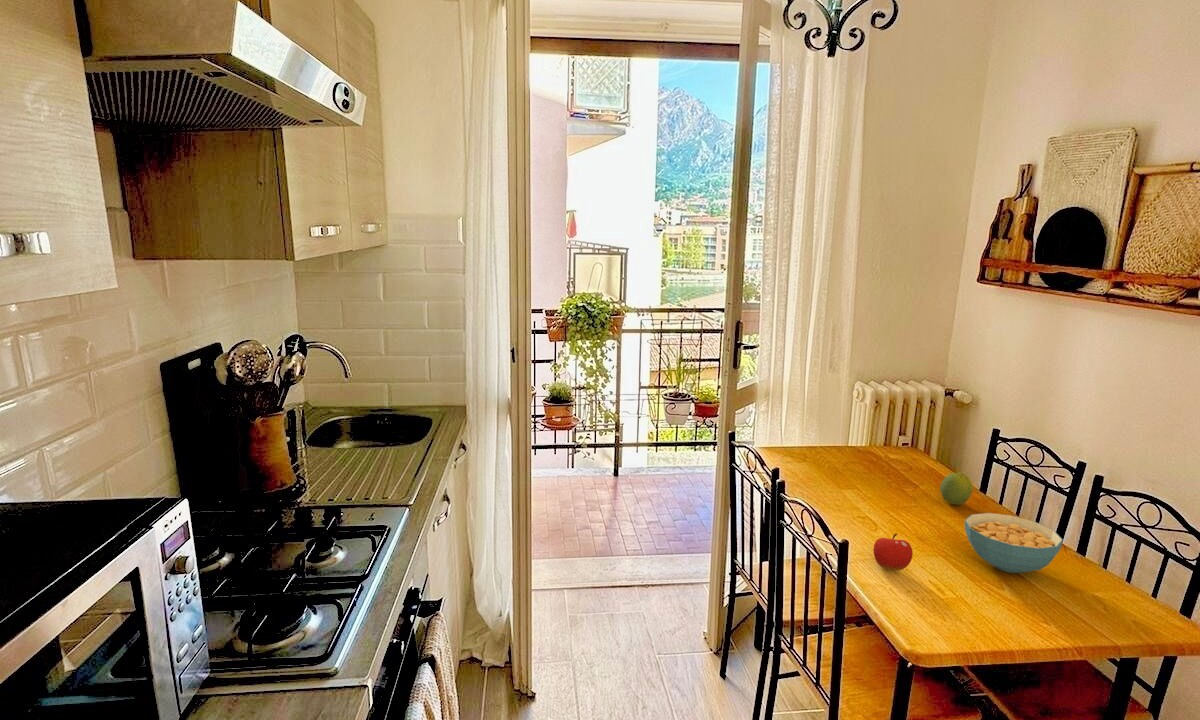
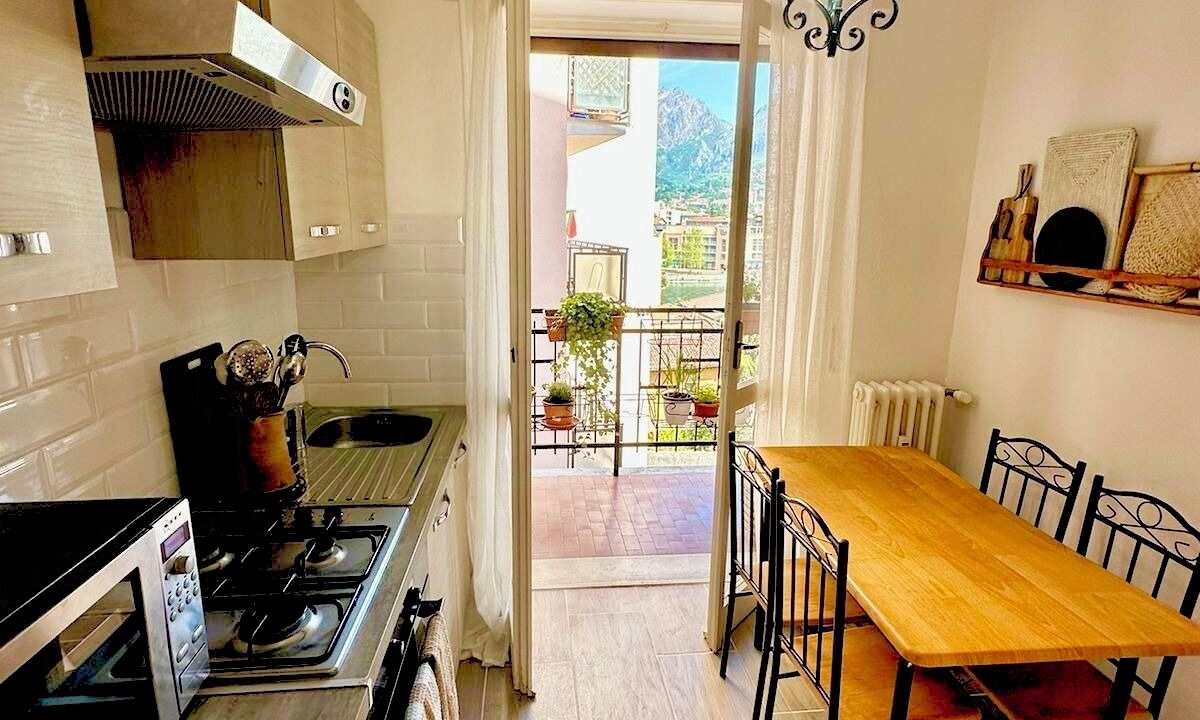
- fruit (956, 488)
- fruit (892, 552)
- cereal bowl (1009, 548)
